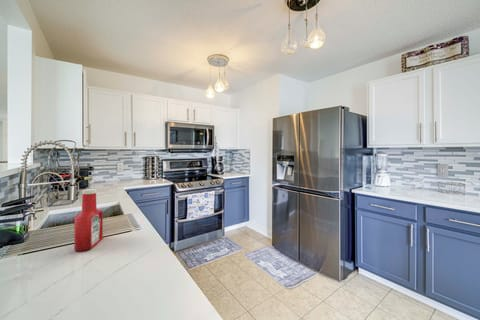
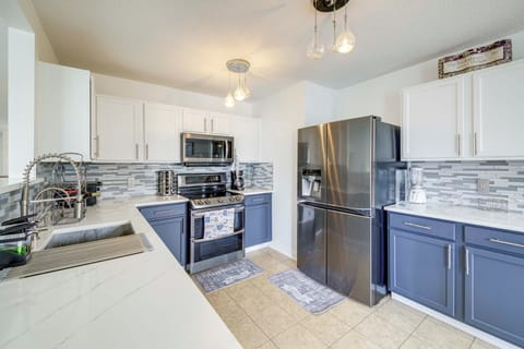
- soap bottle (89, 216)
